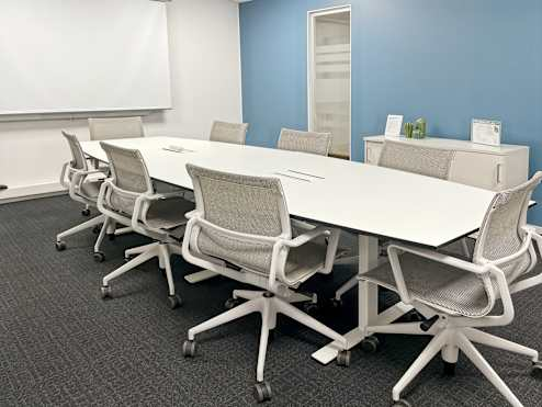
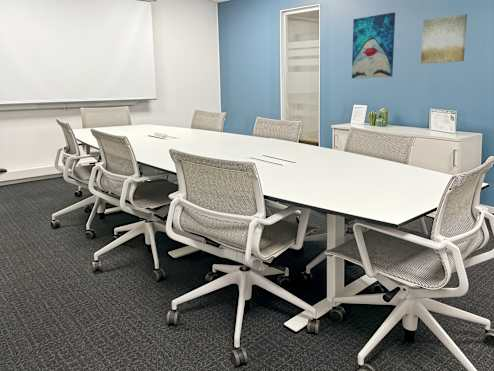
+ wall art (372, 47)
+ wall art (443, 40)
